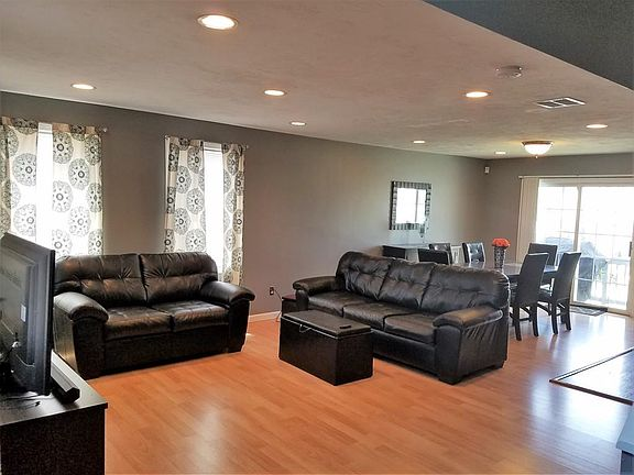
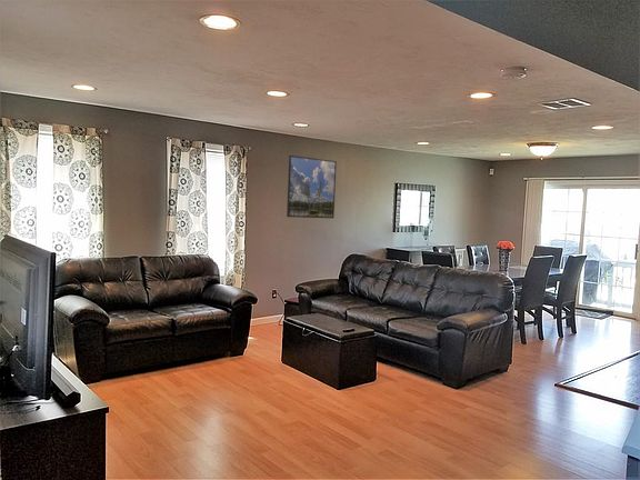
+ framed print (312, 188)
